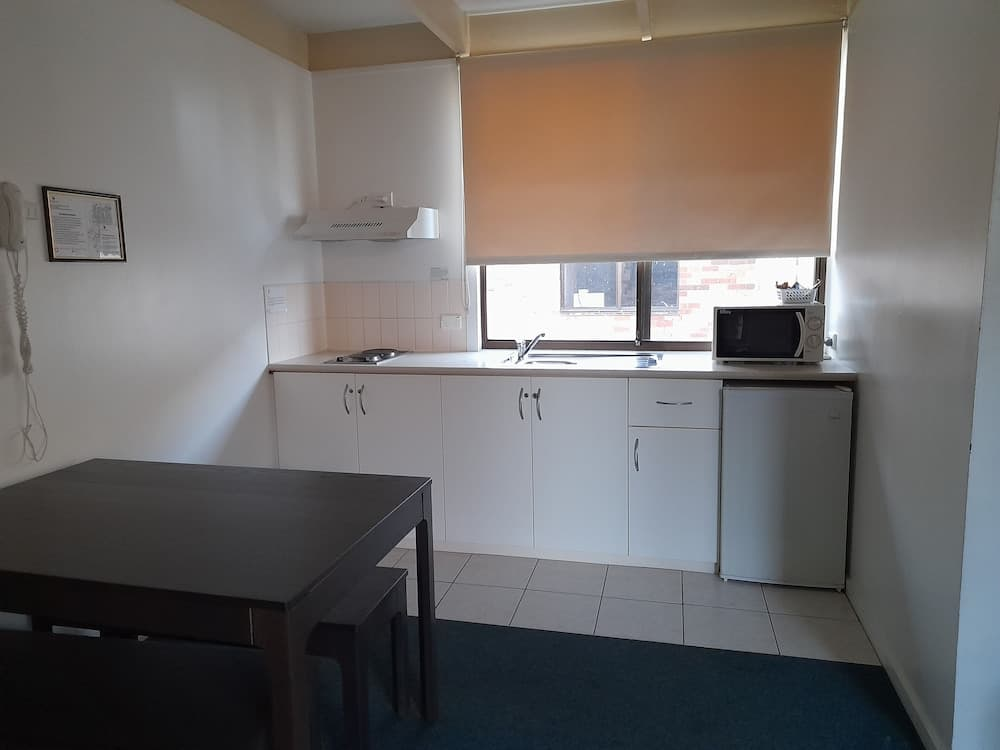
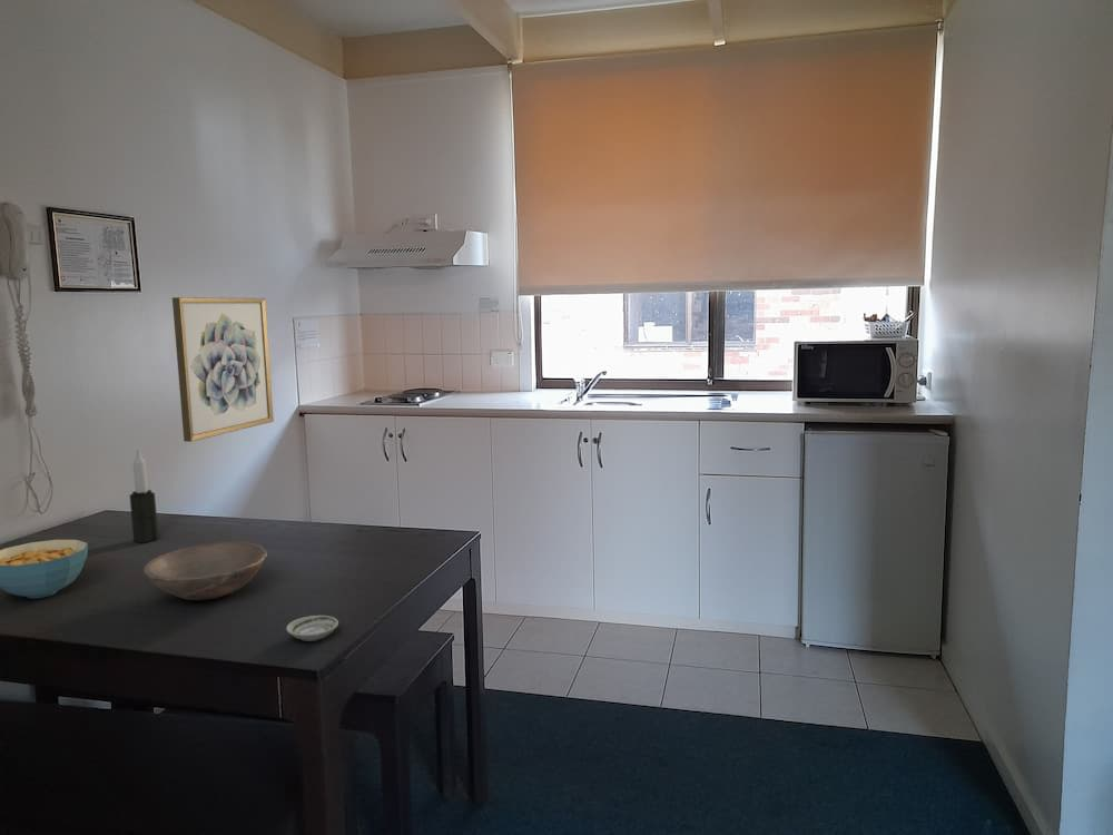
+ cereal bowl (39, 572)
+ candle (141, 494)
+ wall art (227, 365)
+ saucer (313, 630)
+ bowl (208, 576)
